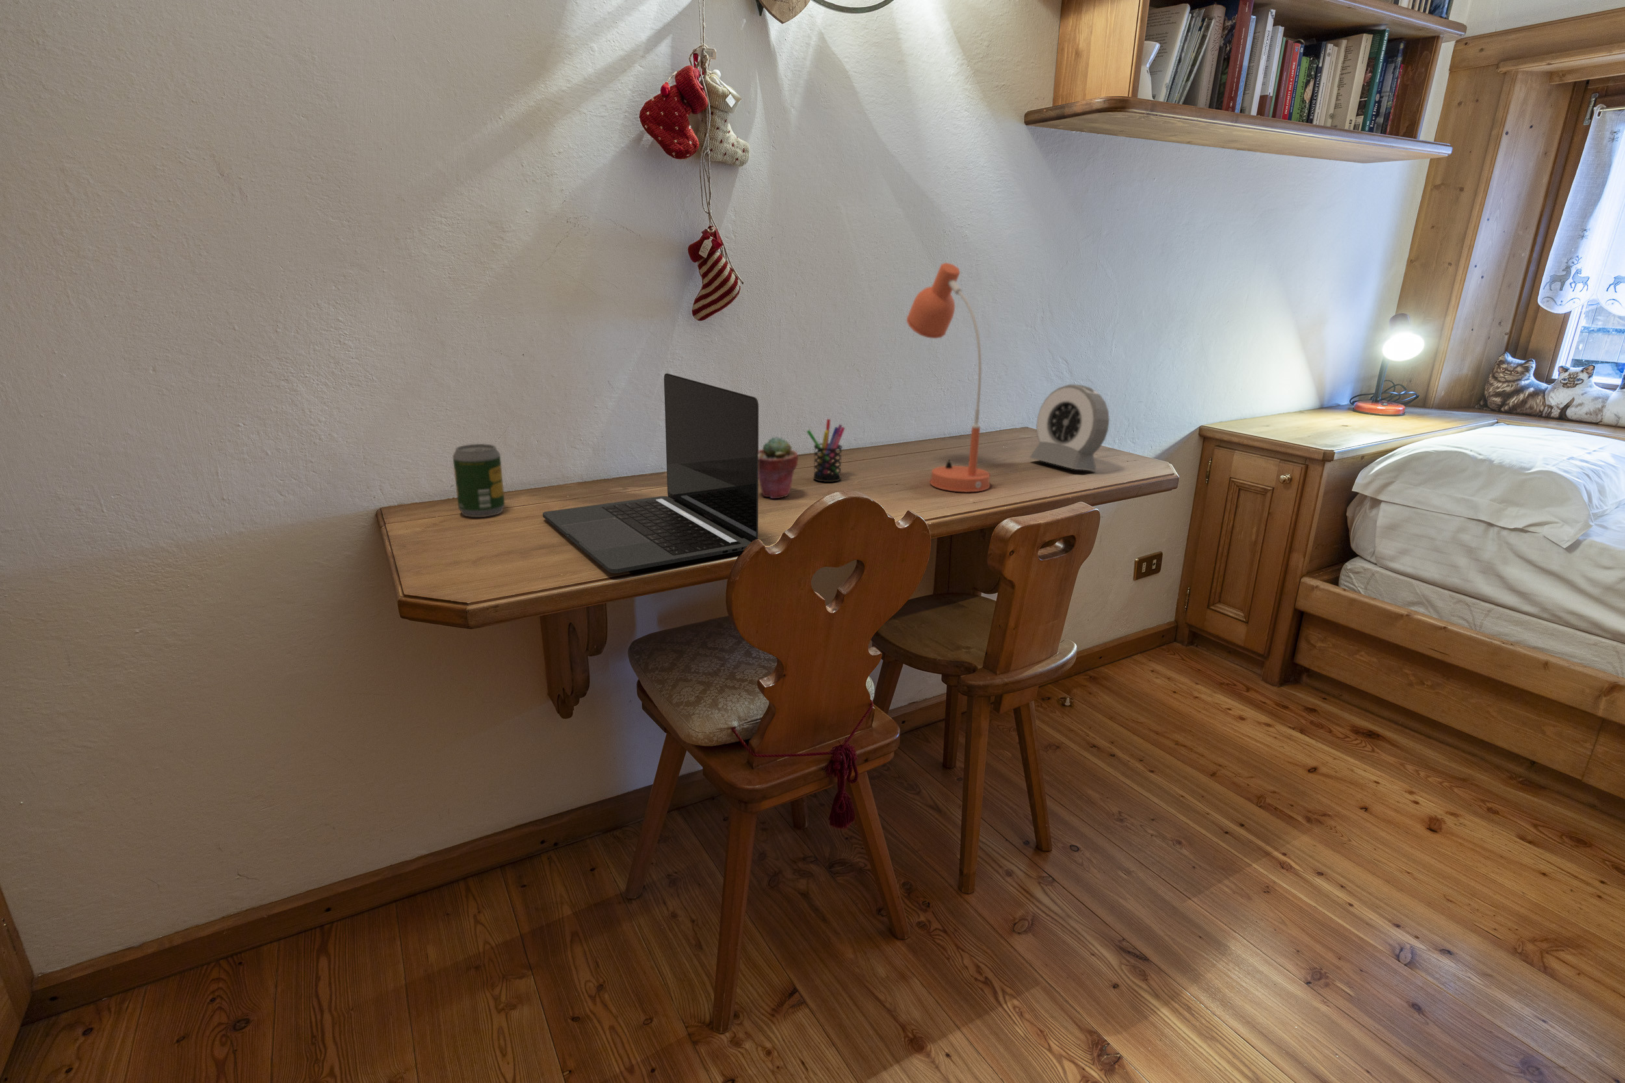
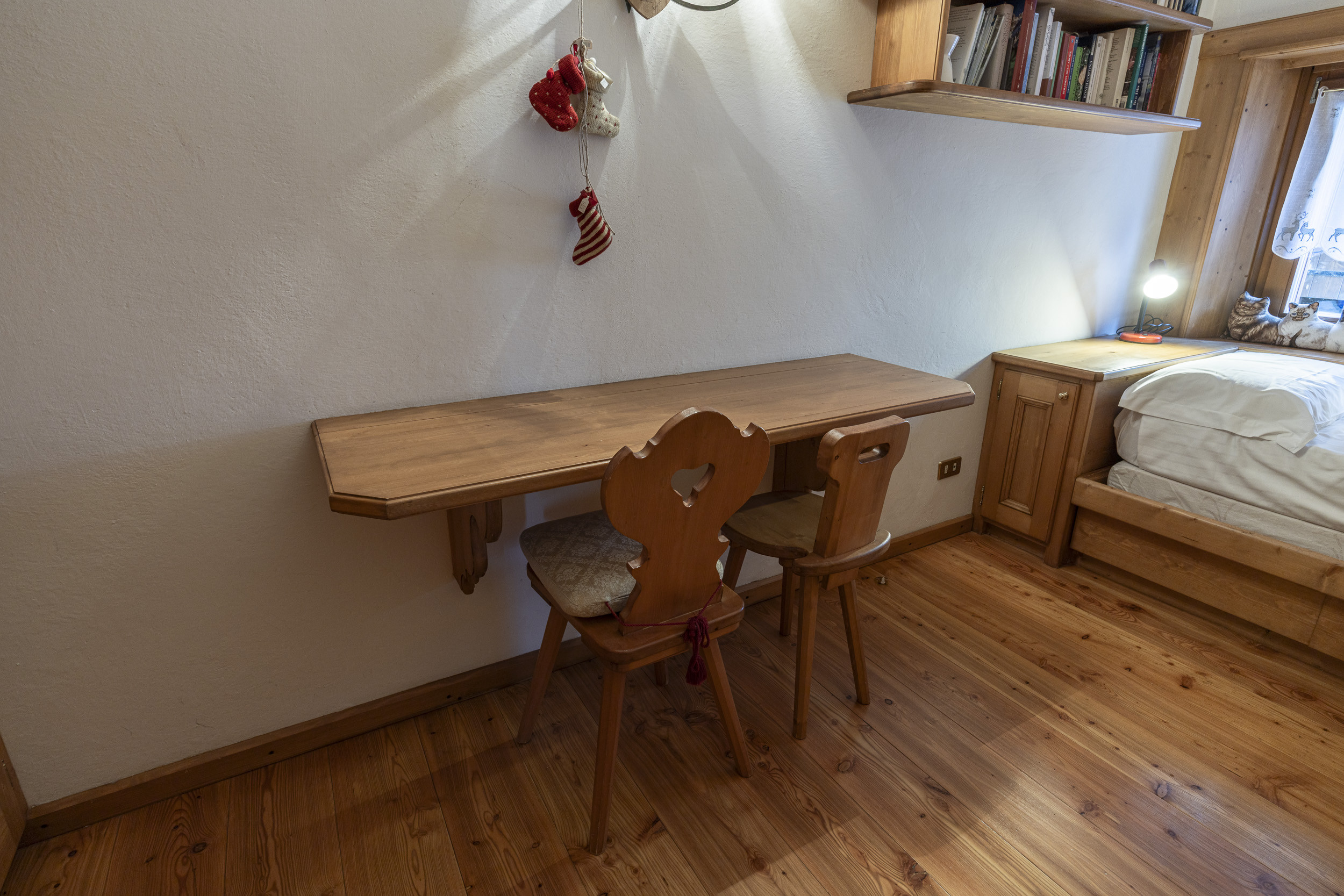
- desk lamp (978, 375)
- potted succulent (775, 465)
- soda can (479, 480)
- laptop (666, 461)
- pen holder (825, 450)
- alarm clock (1069, 427)
